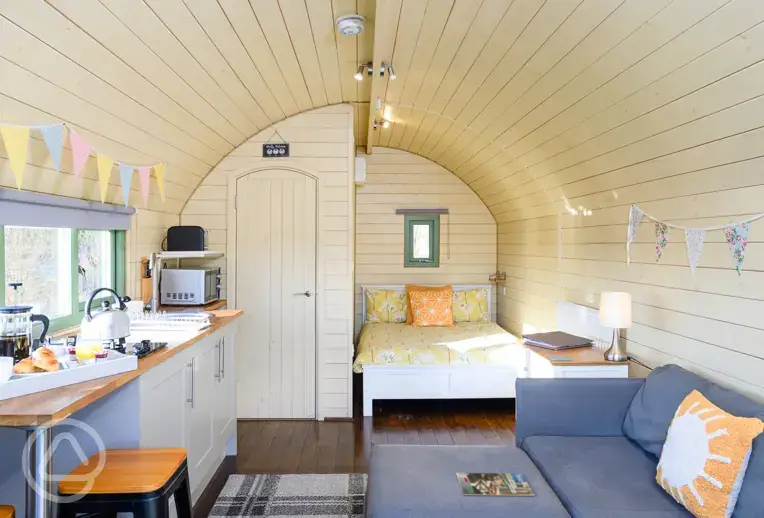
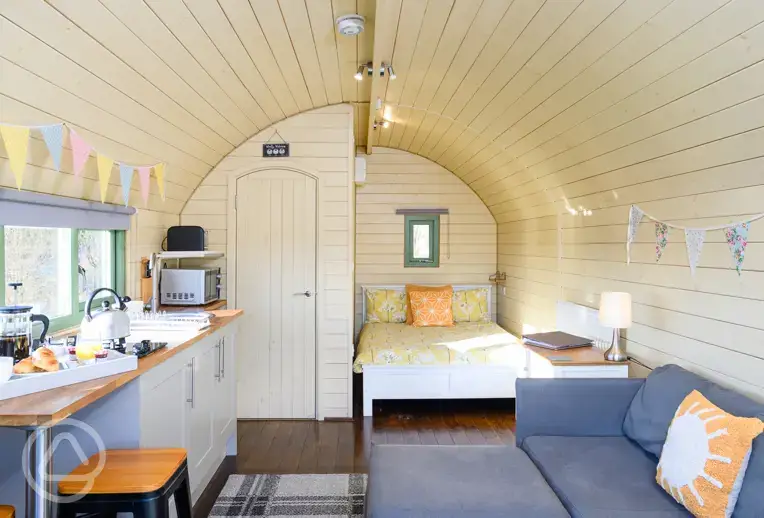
- magazine (493, 483)
